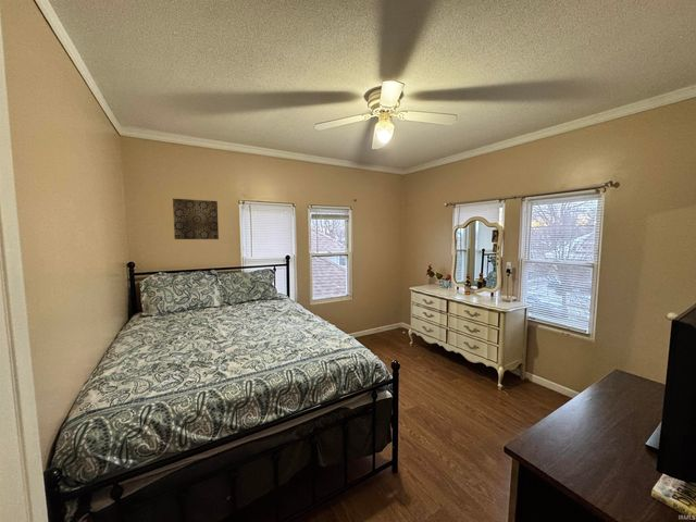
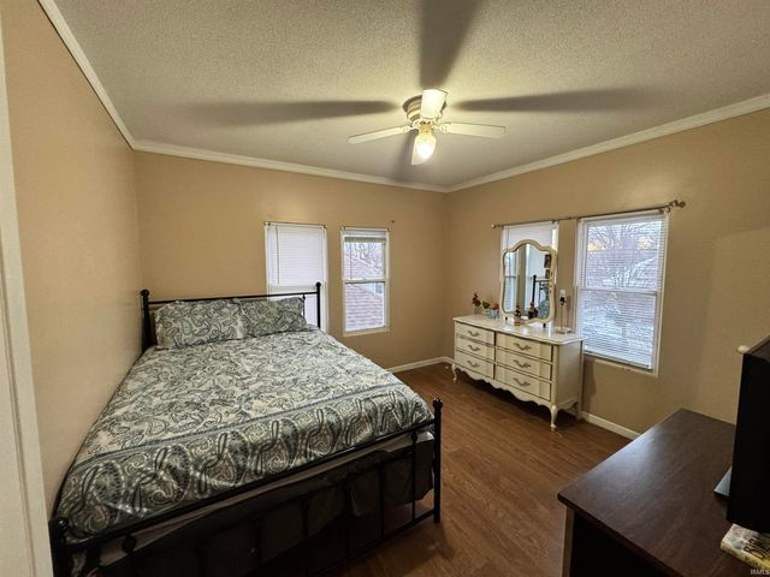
- wall art (196, 220)
